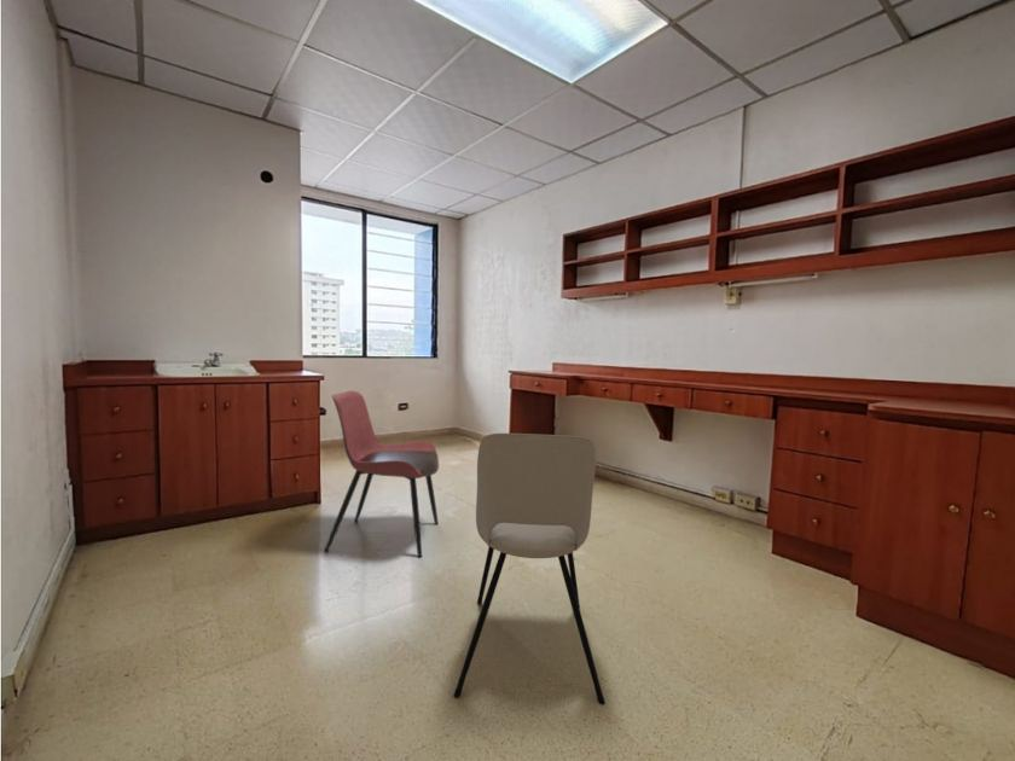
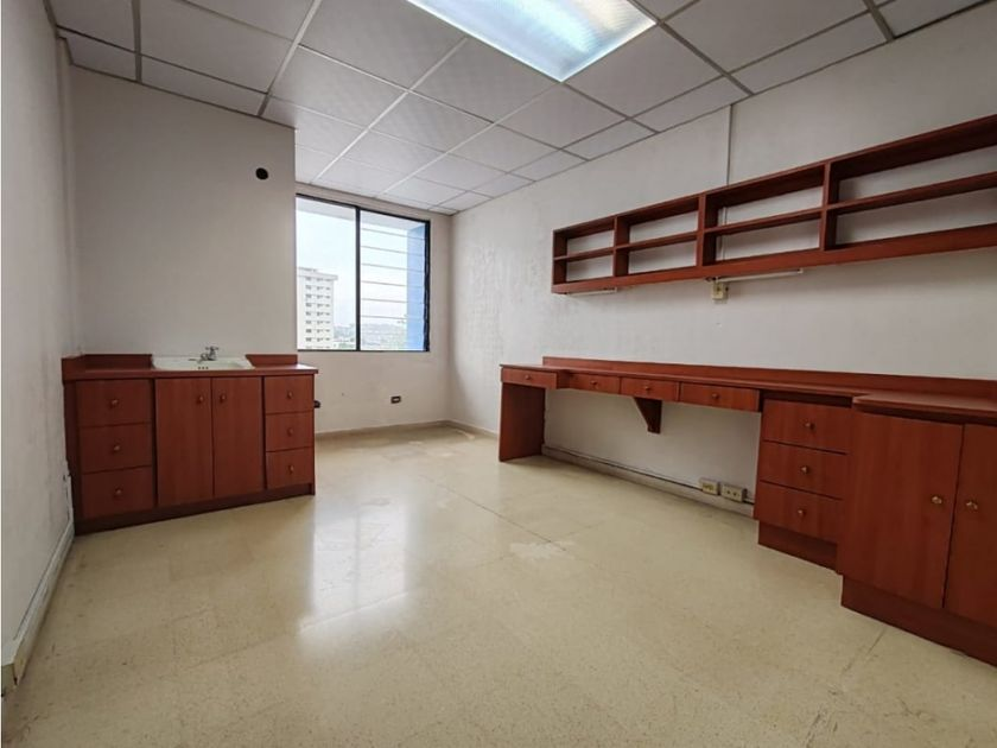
- dining chair (387, 466)
- dining chair (532, 535)
